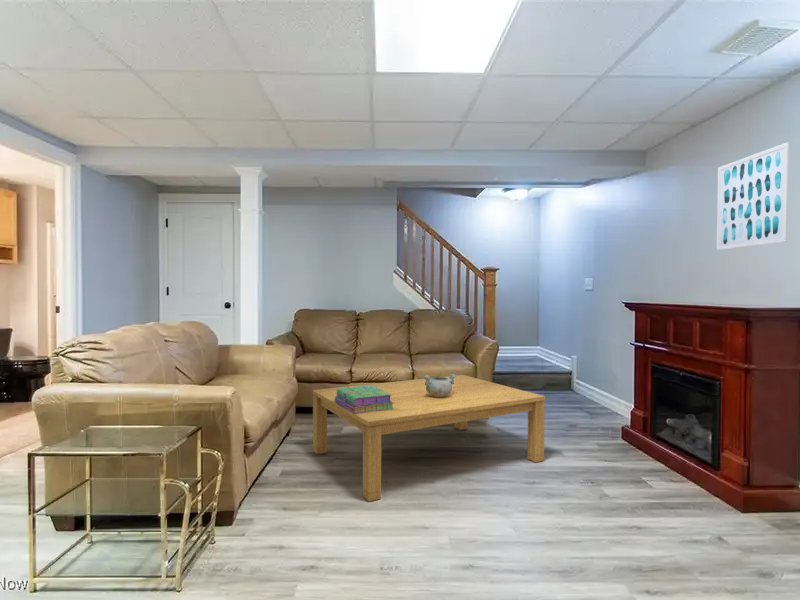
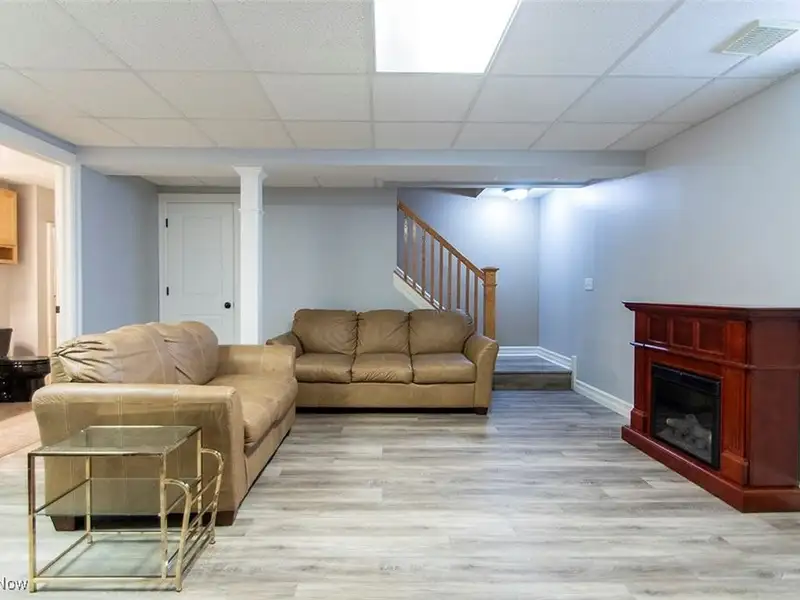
- decorative bowl (439, 384)
- coffee table (425, 424)
- stack of books (363, 398)
- wall art (749, 201)
